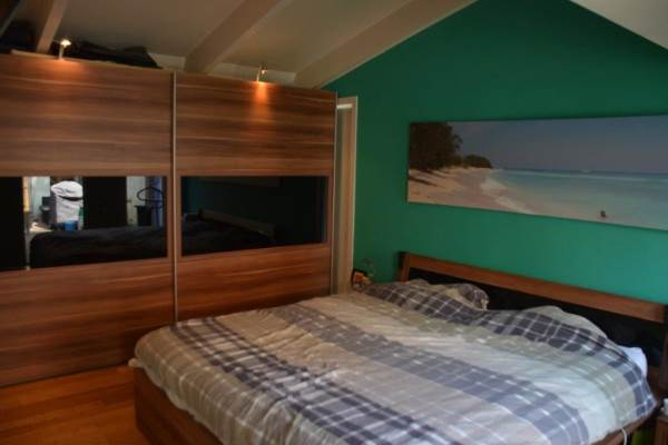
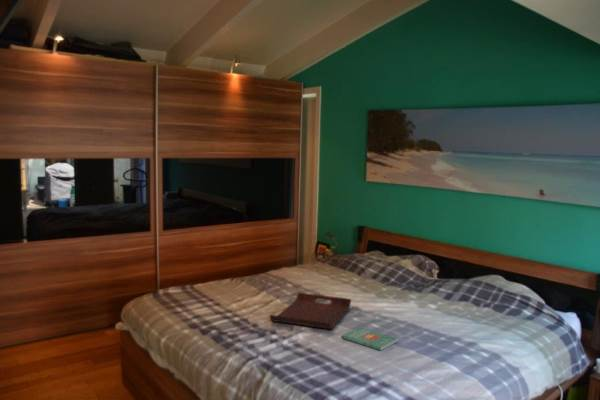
+ book (369, 338)
+ serving tray (312, 310)
